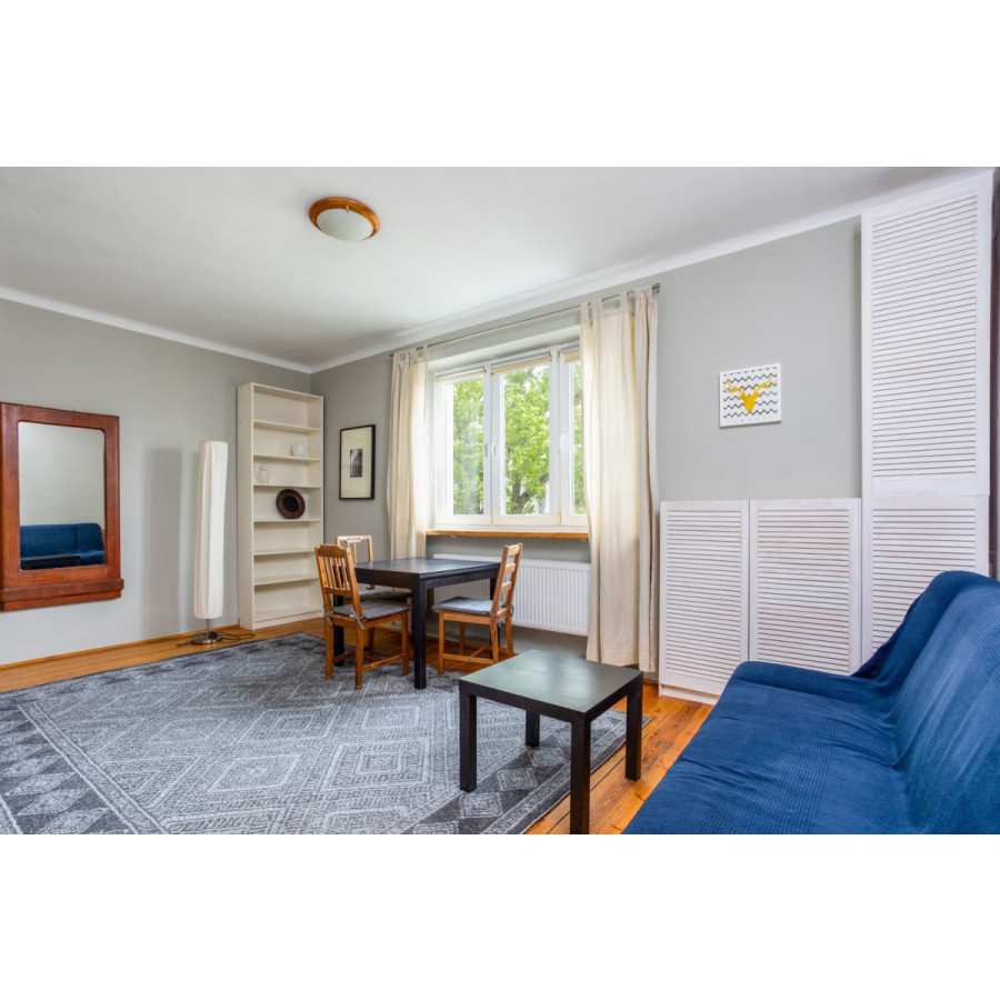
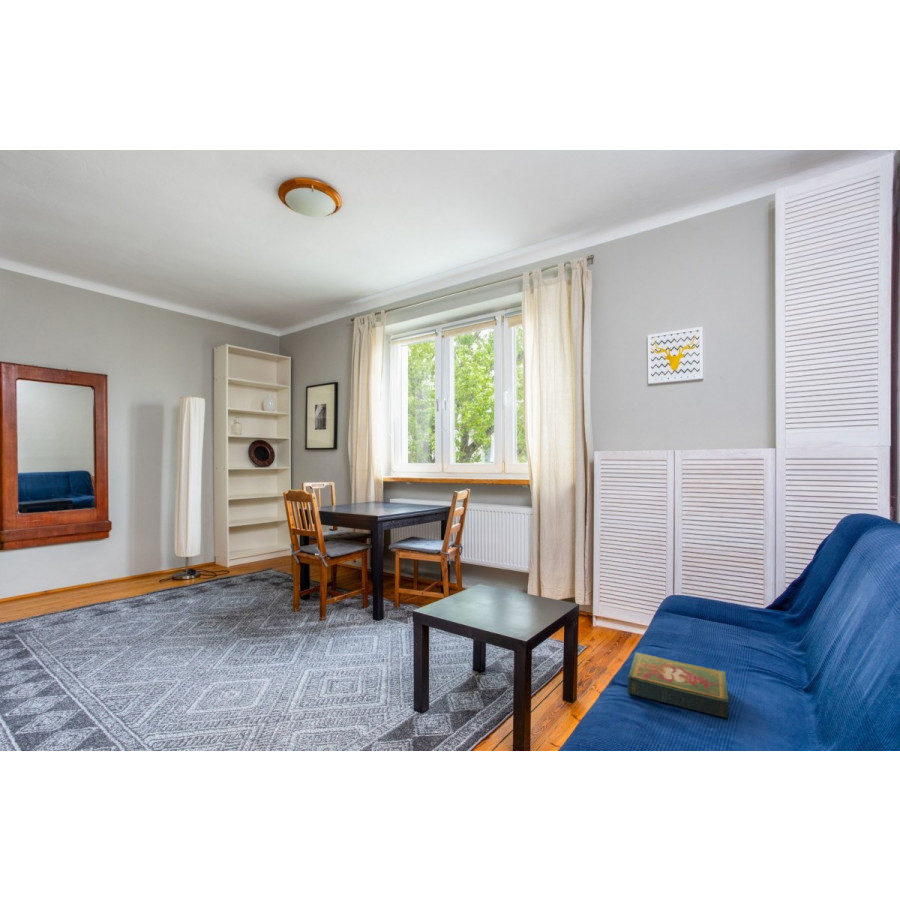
+ book (677, 682)
